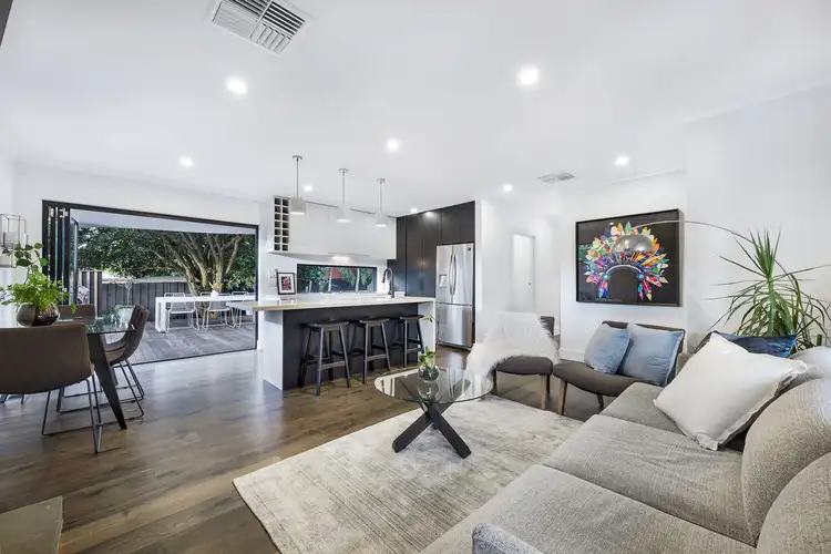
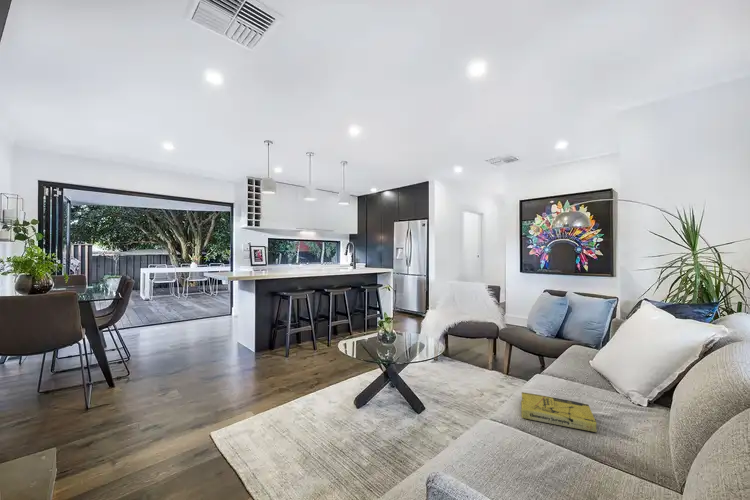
+ book (555, 410)
